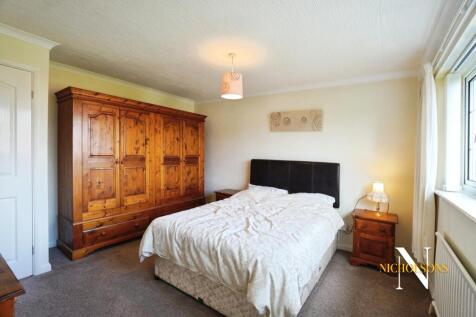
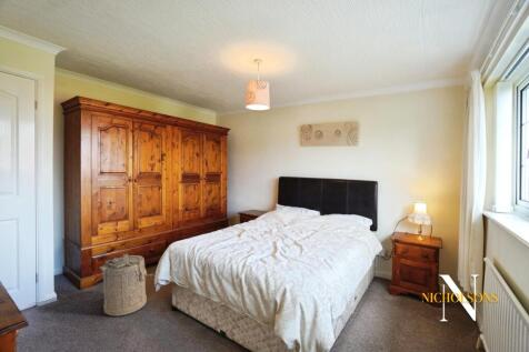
+ laundry hamper (126, 280)
